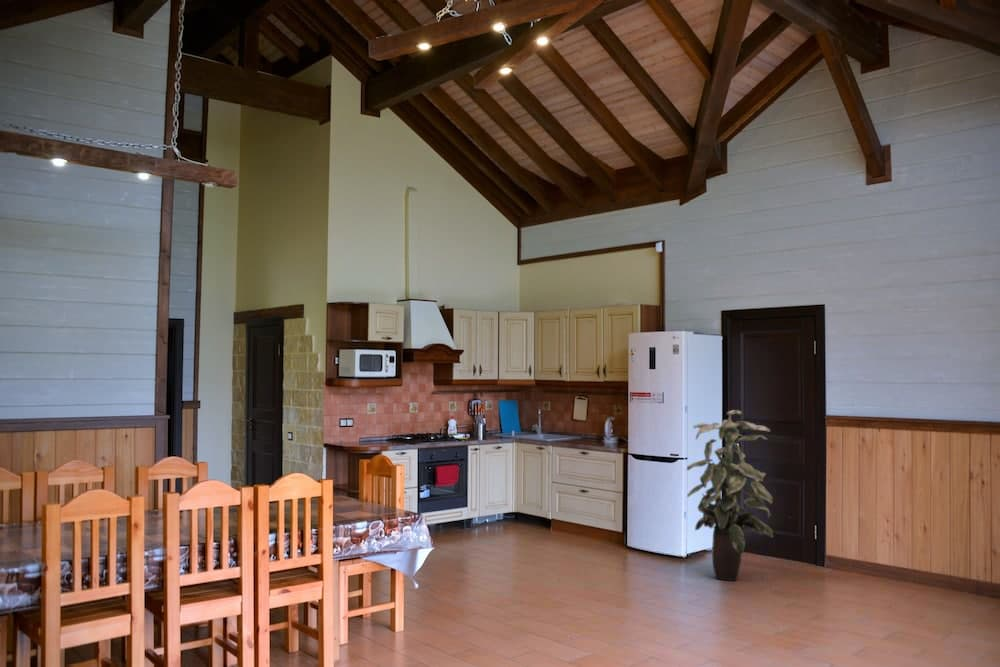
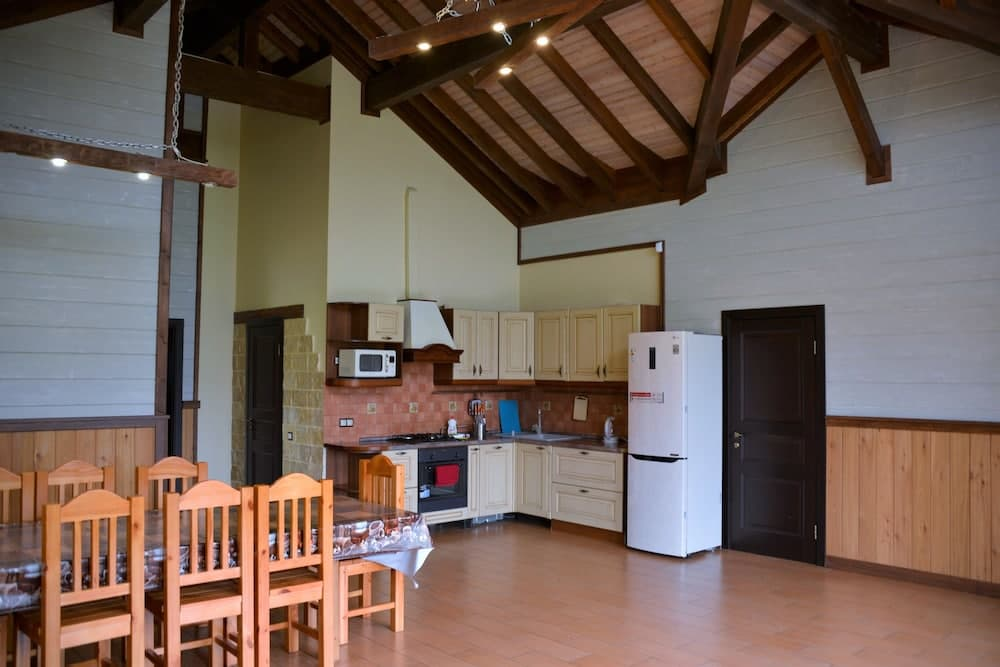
- indoor plant (731, 495)
